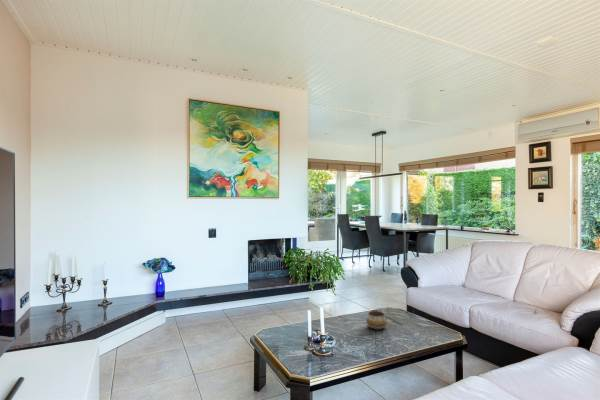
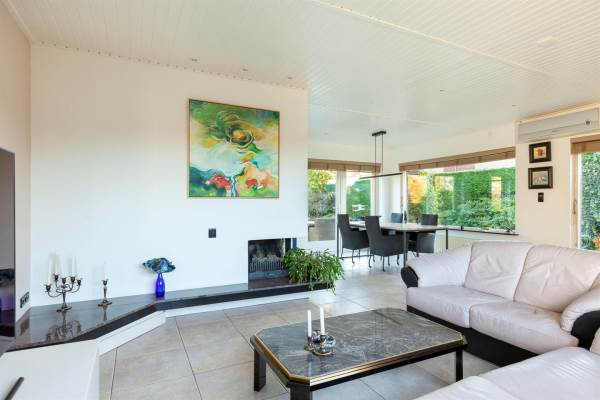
- decorative bowl (376, 320)
